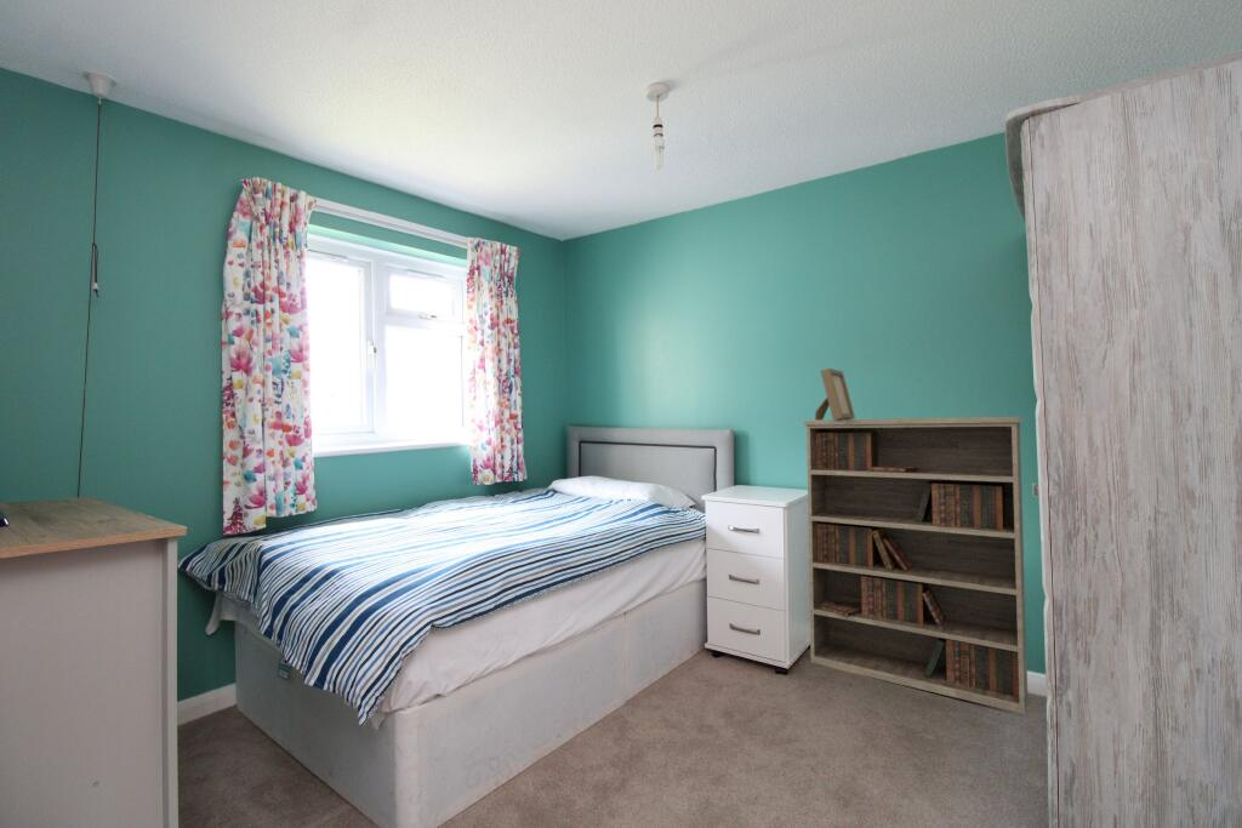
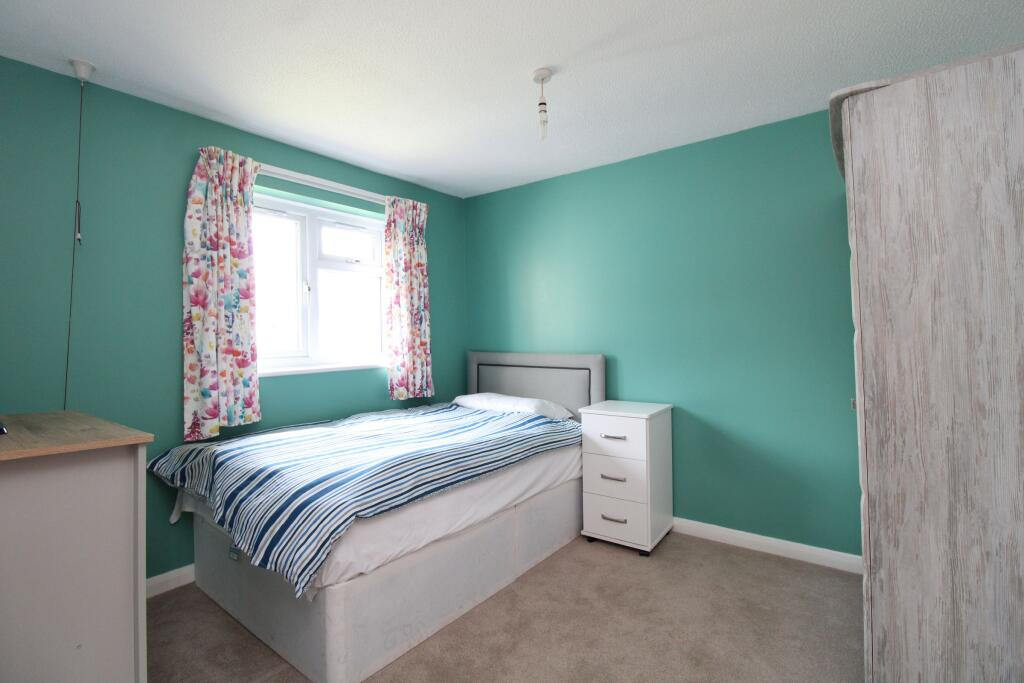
- photo frame (832, 394)
- bookshelf (908, 547)
